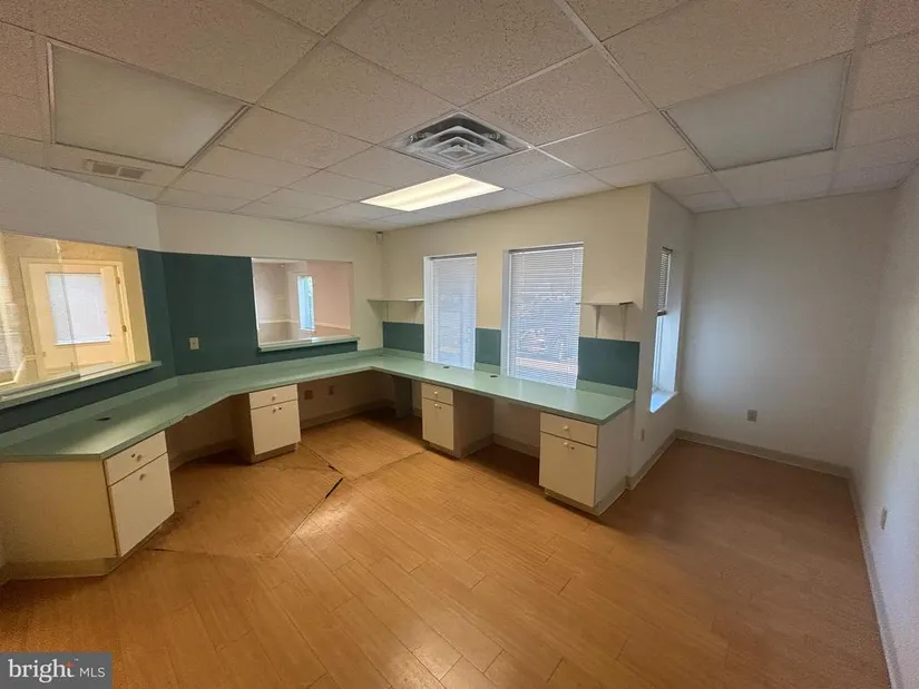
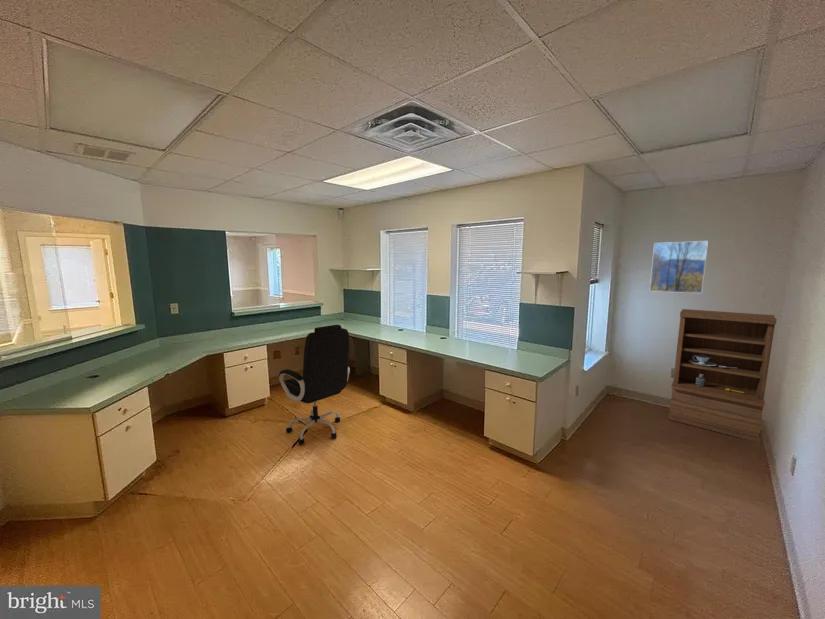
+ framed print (677, 267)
+ bookshelf (717, 369)
+ office chair (315, 378)
